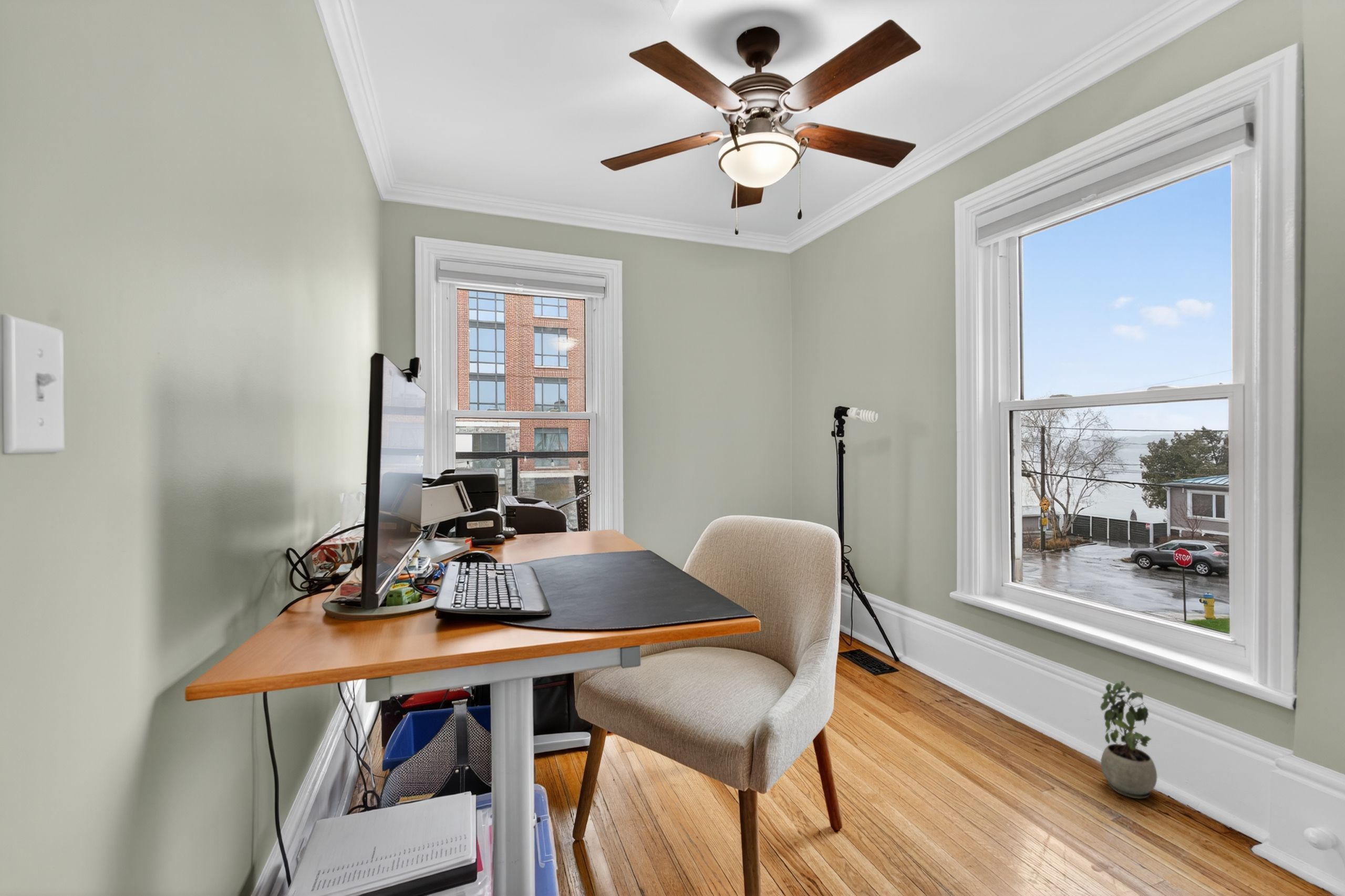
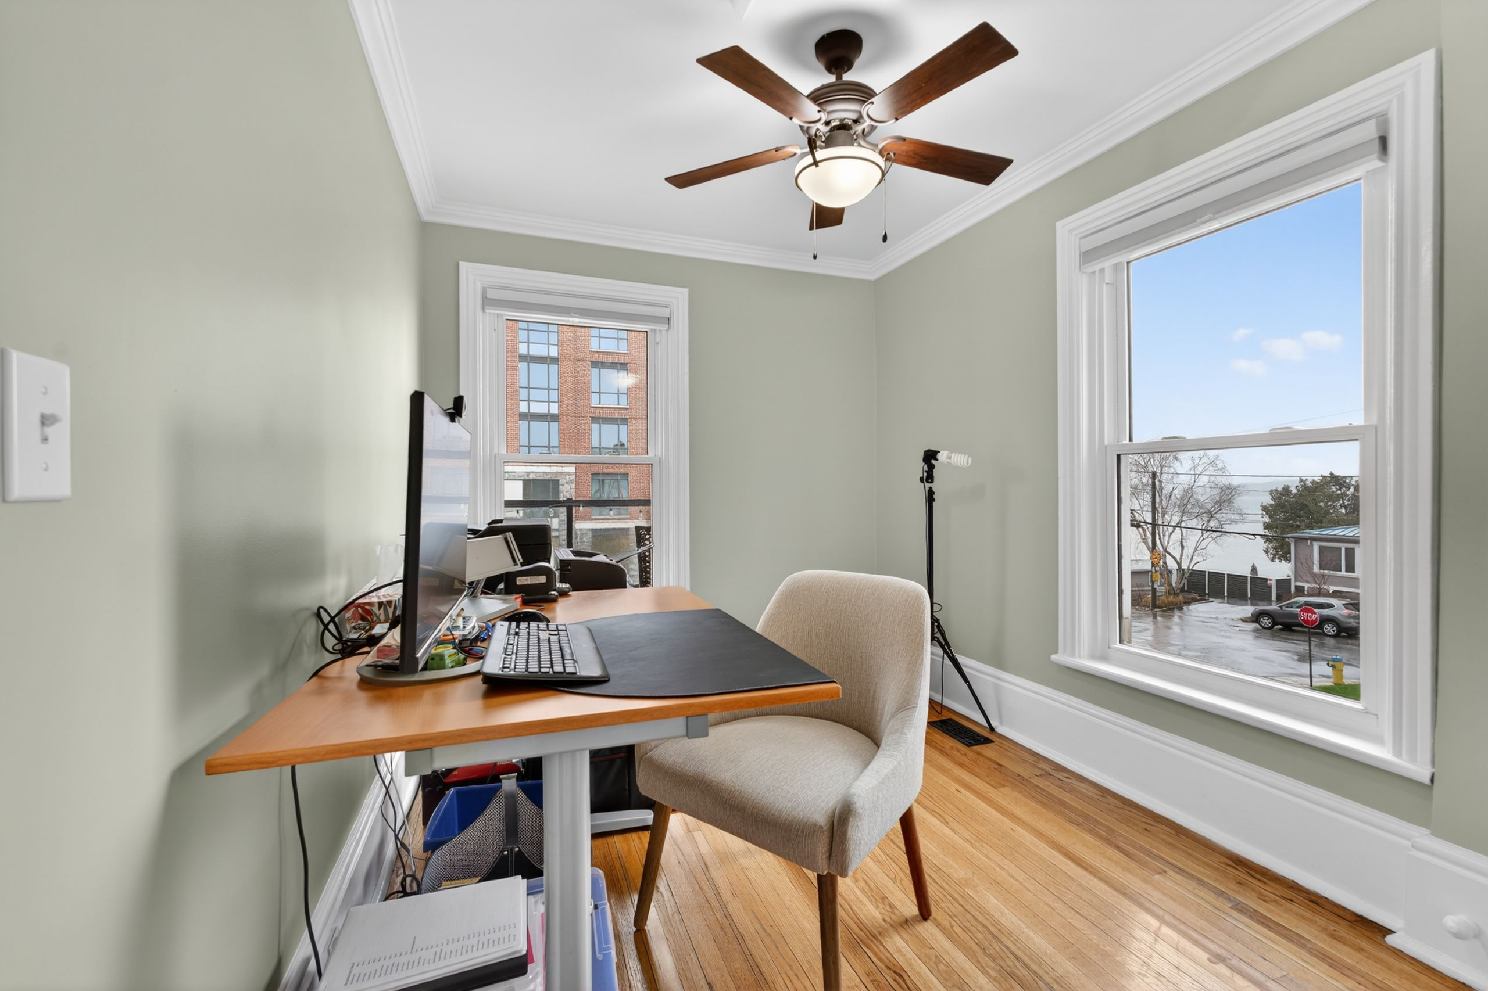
- potted plant (1130, 741)
